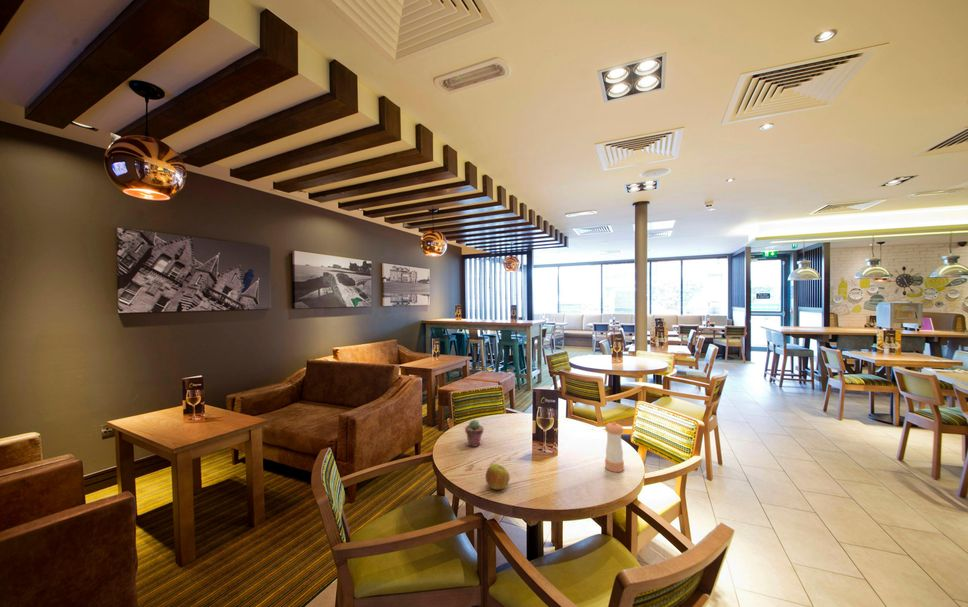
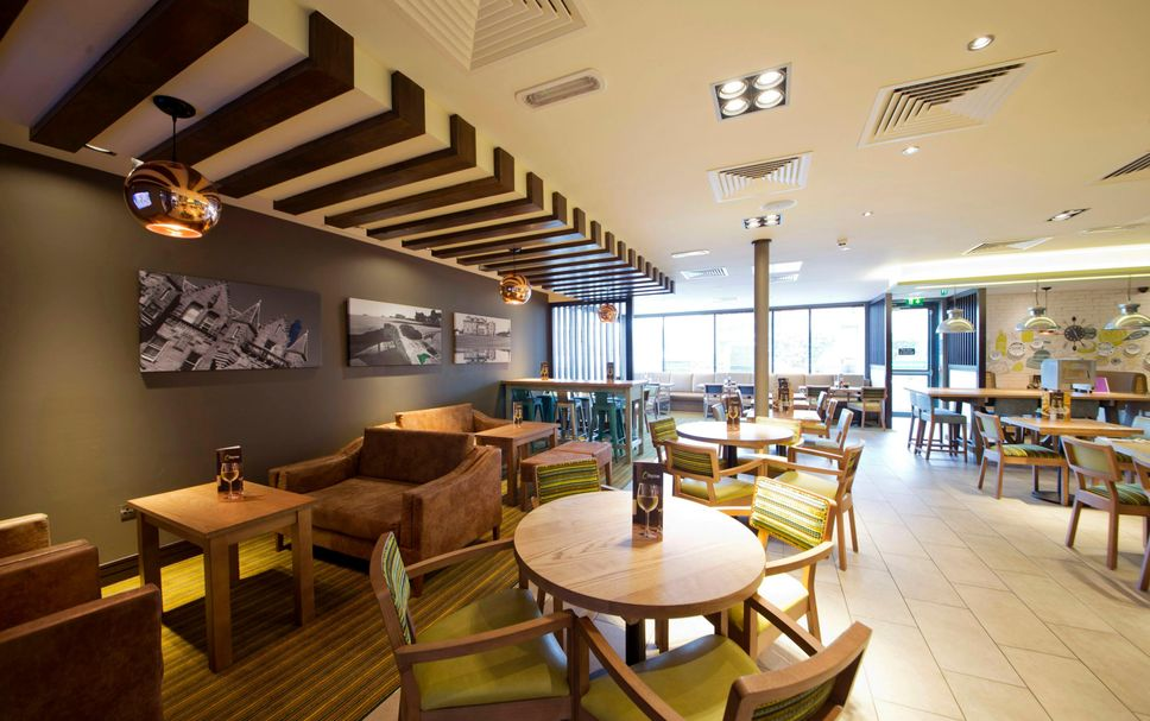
- potted succulent (474, 432)
- pepper shaker (614, 445)
- apple (497, 476)
